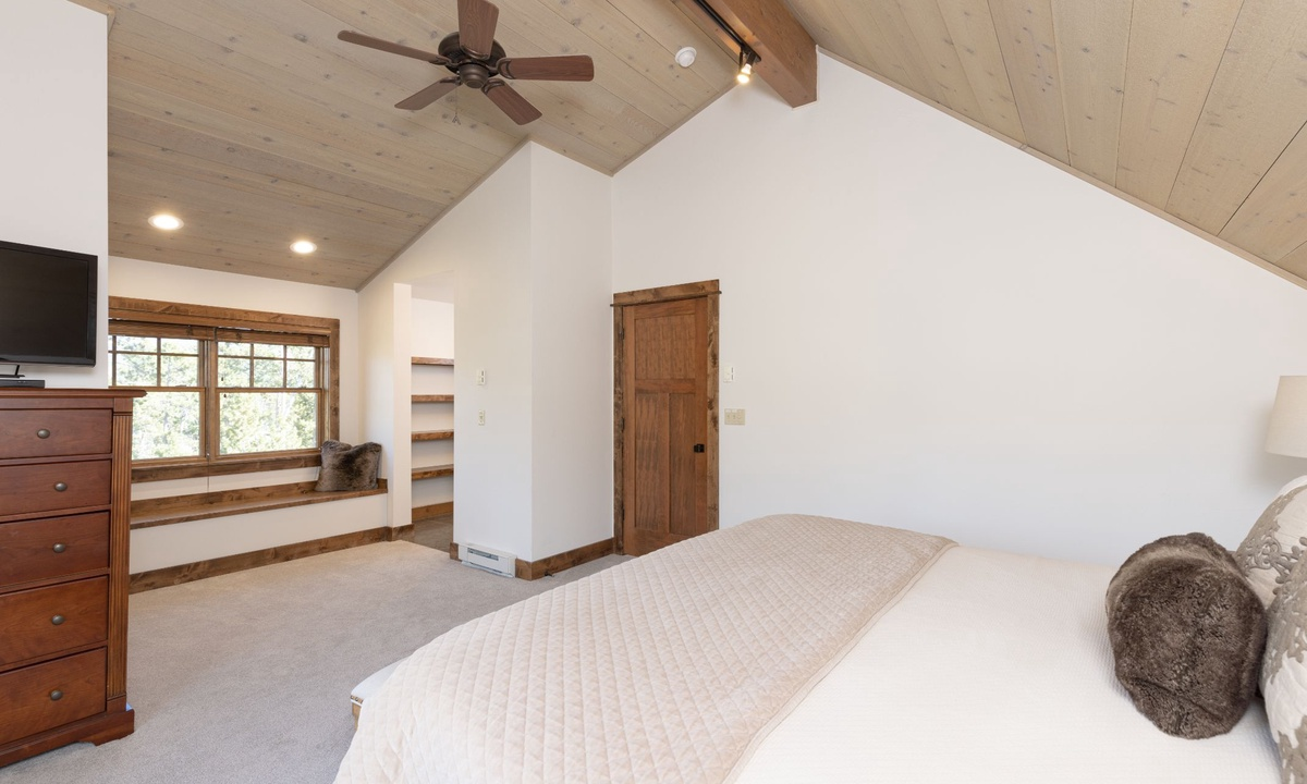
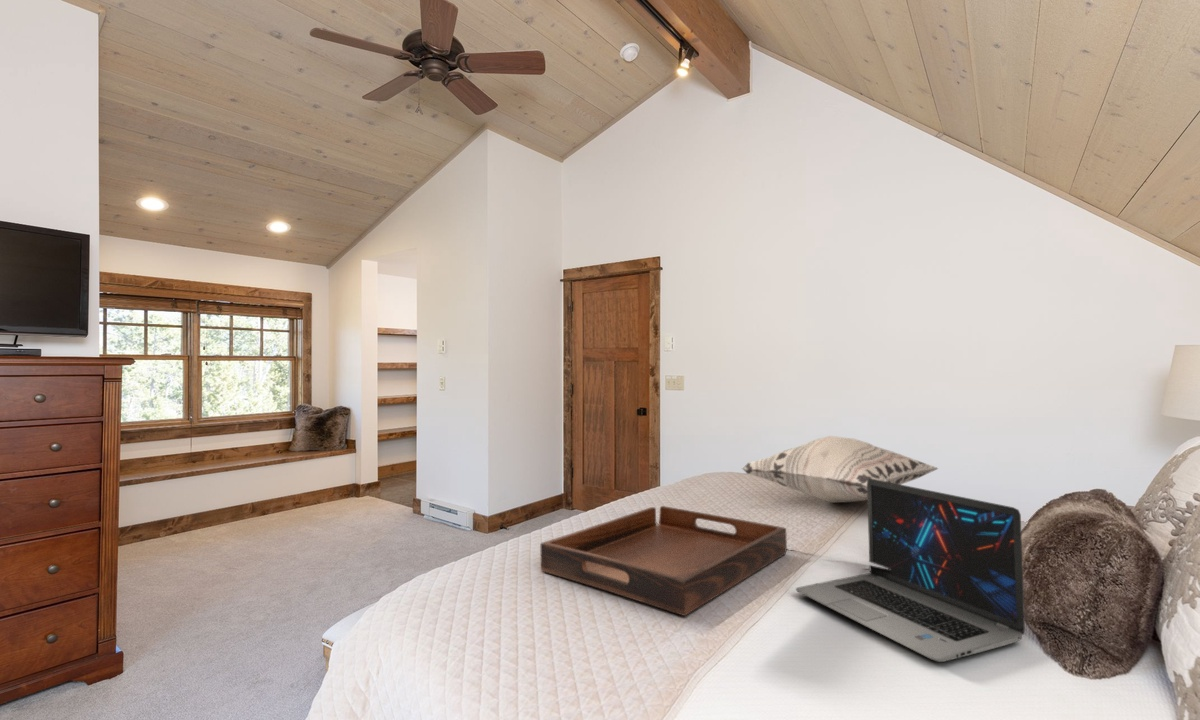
+ laptop (896, 556)
+ decorative pillow (837, 468)
+ serving tray (668, 547)
